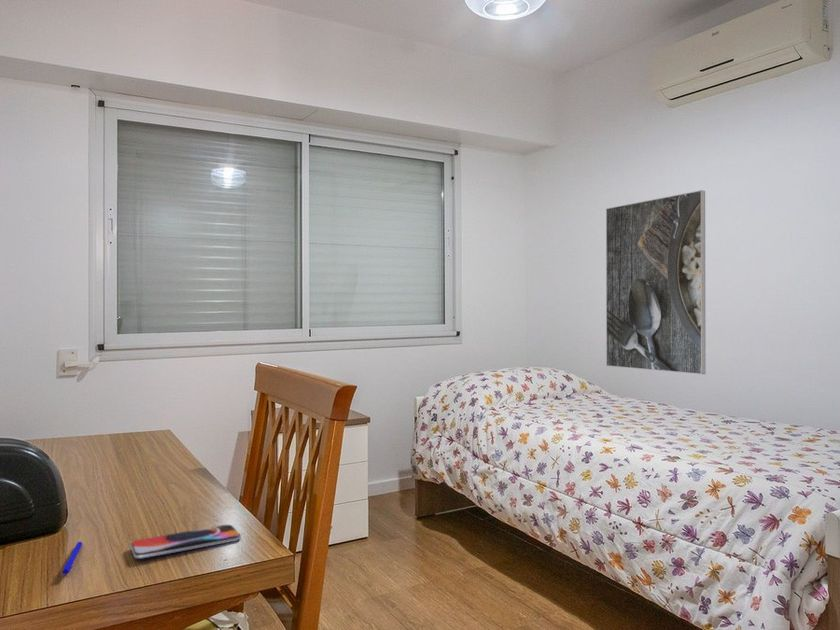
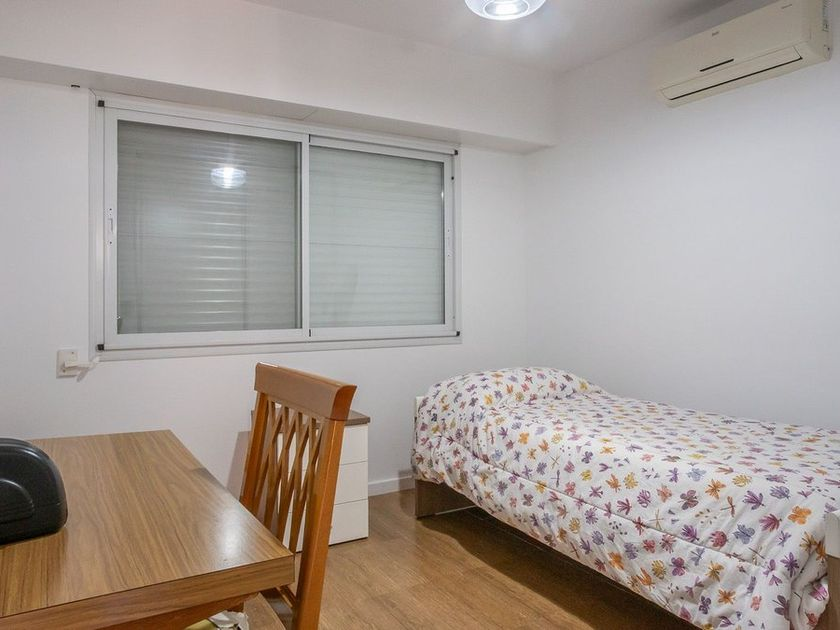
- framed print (651, 285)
- pen (73, 555)
- smartphone (186, 540)
